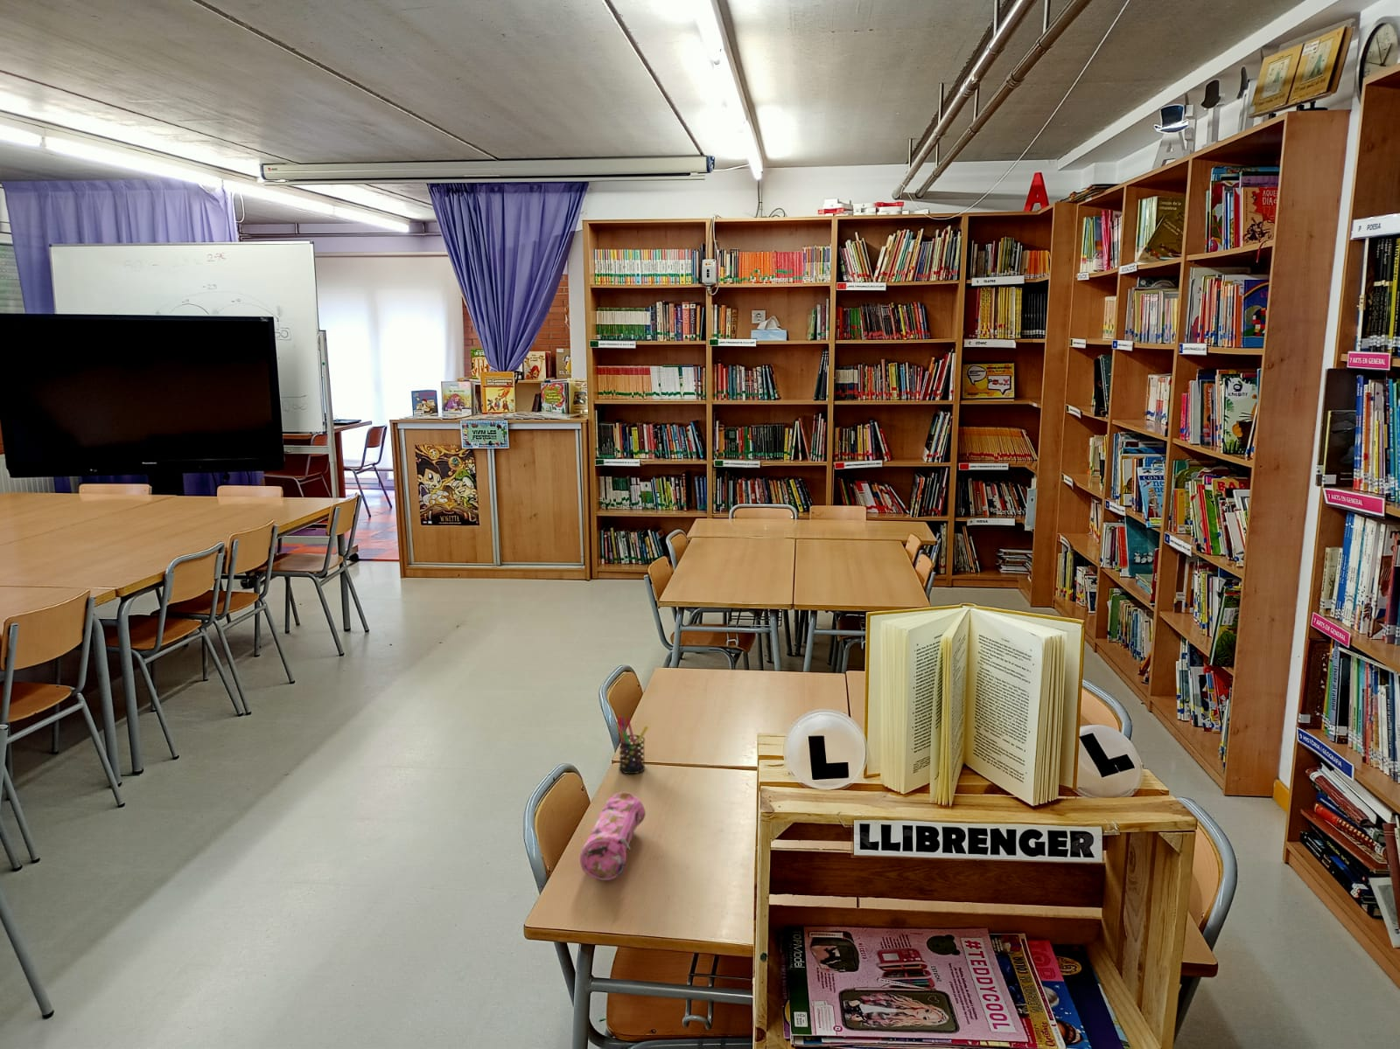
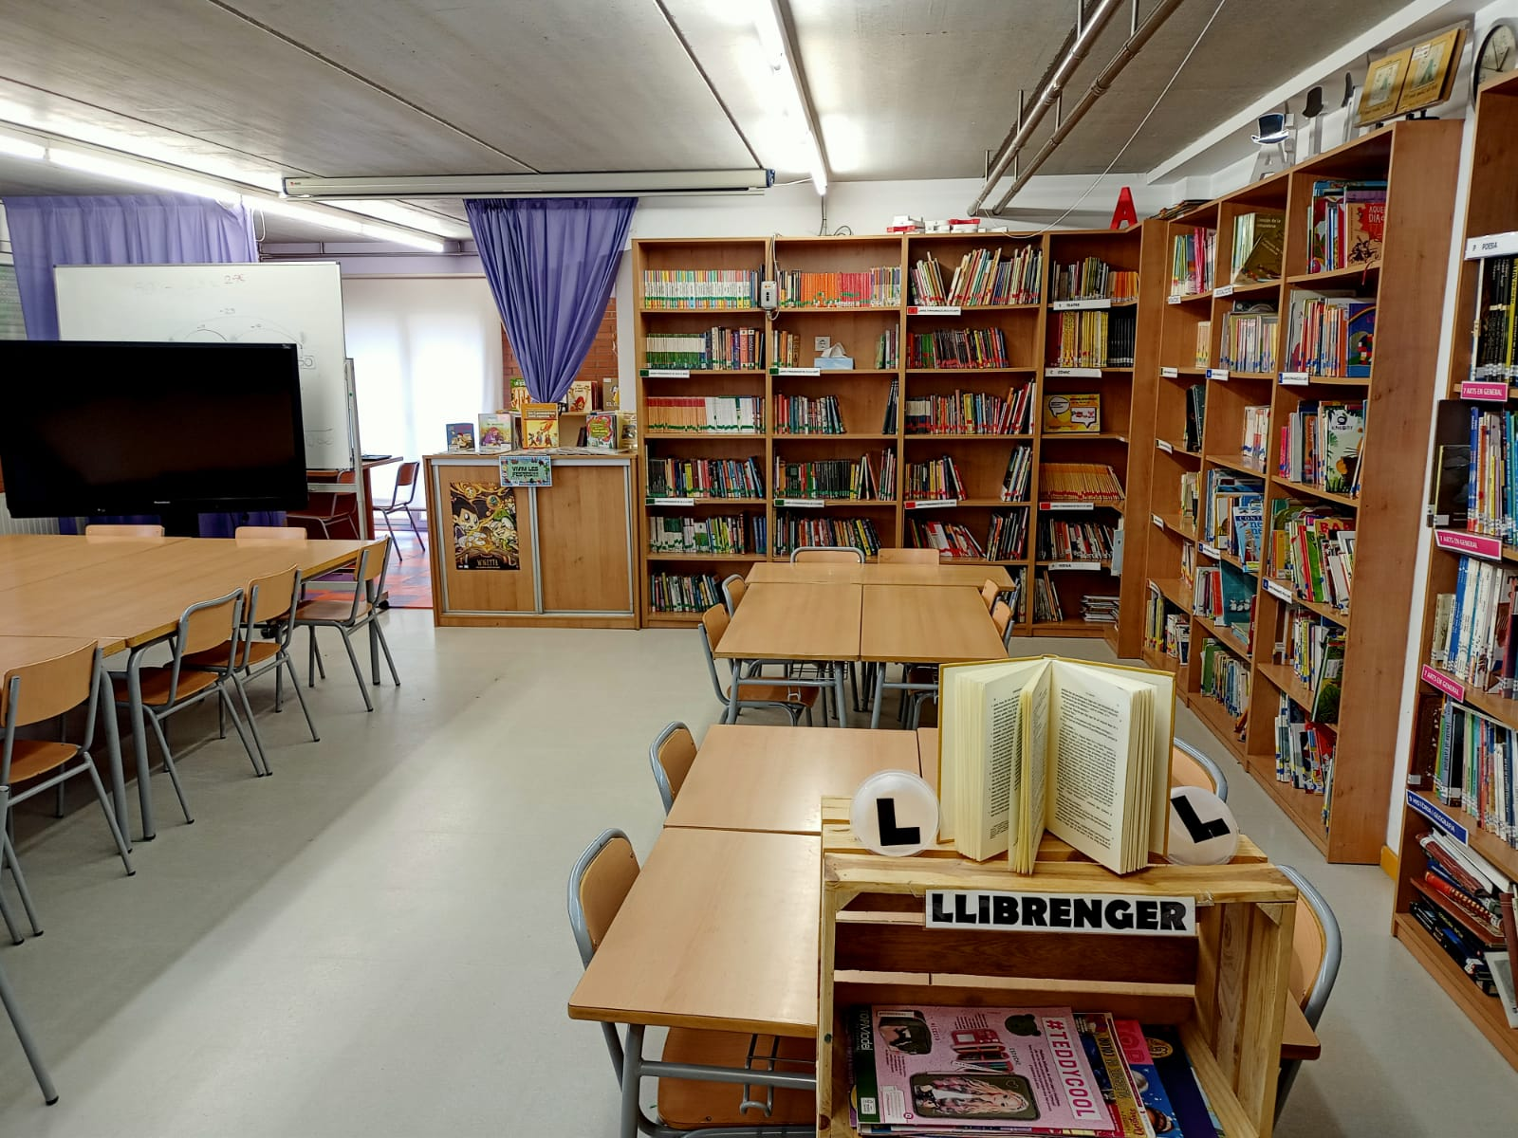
- pen holder (629, 744)
- pencil case (614, 833)
